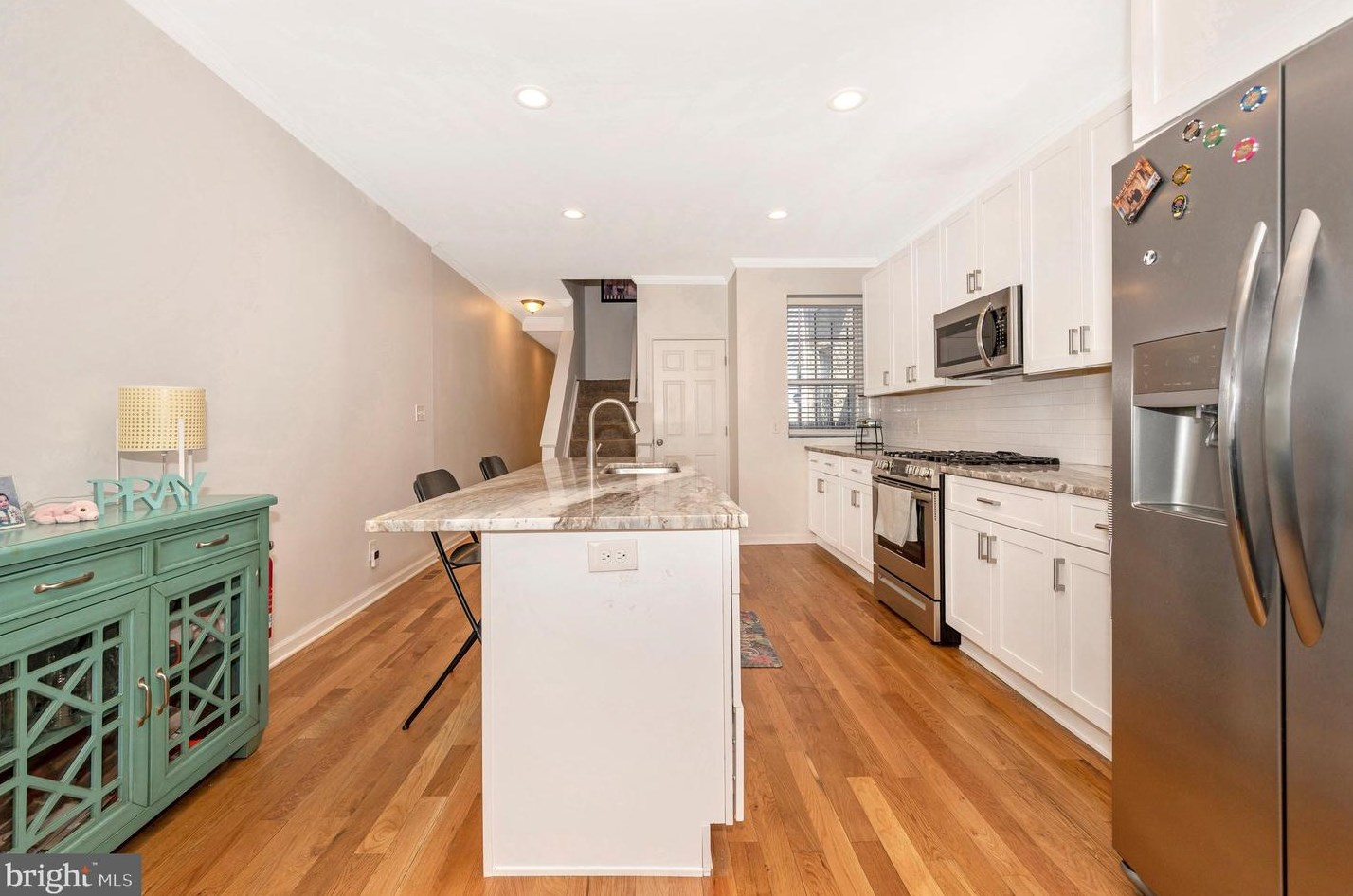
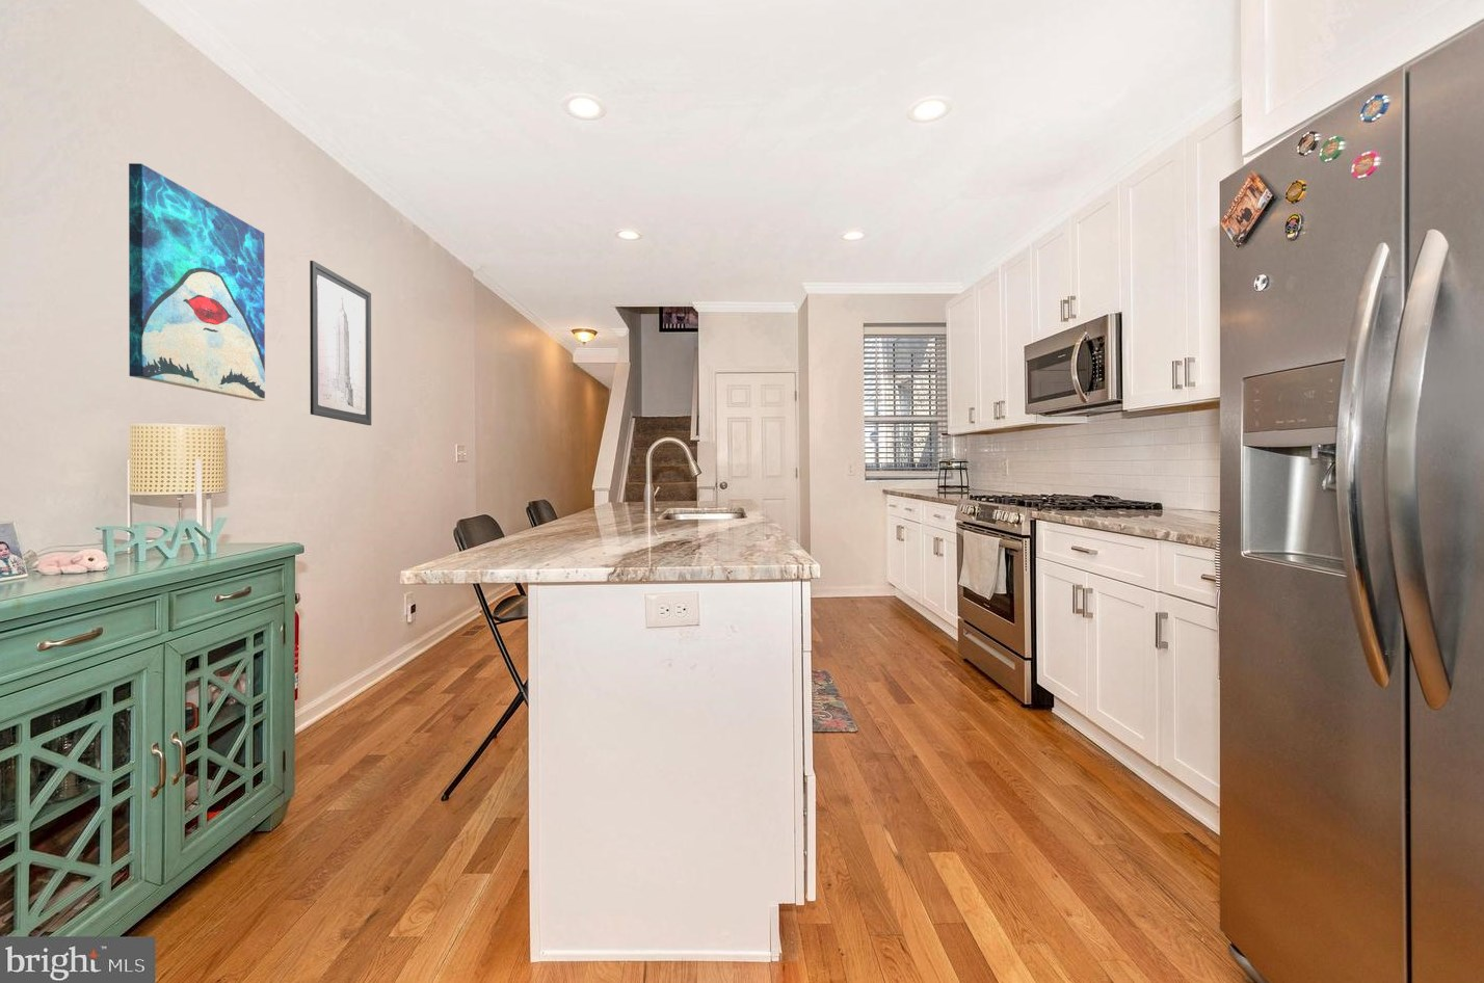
+ wall art (205, 296)
+ wall art (343, 349)
